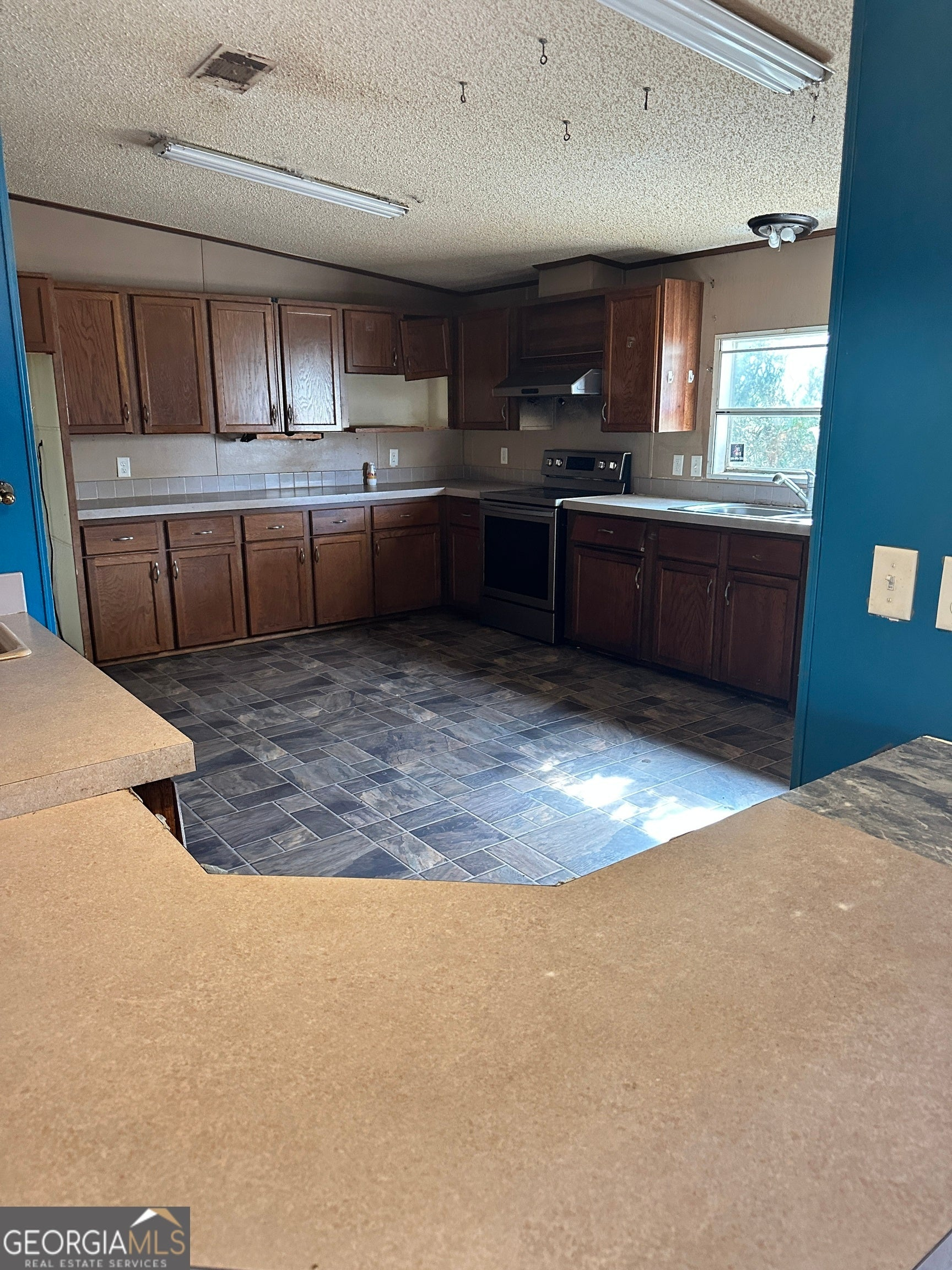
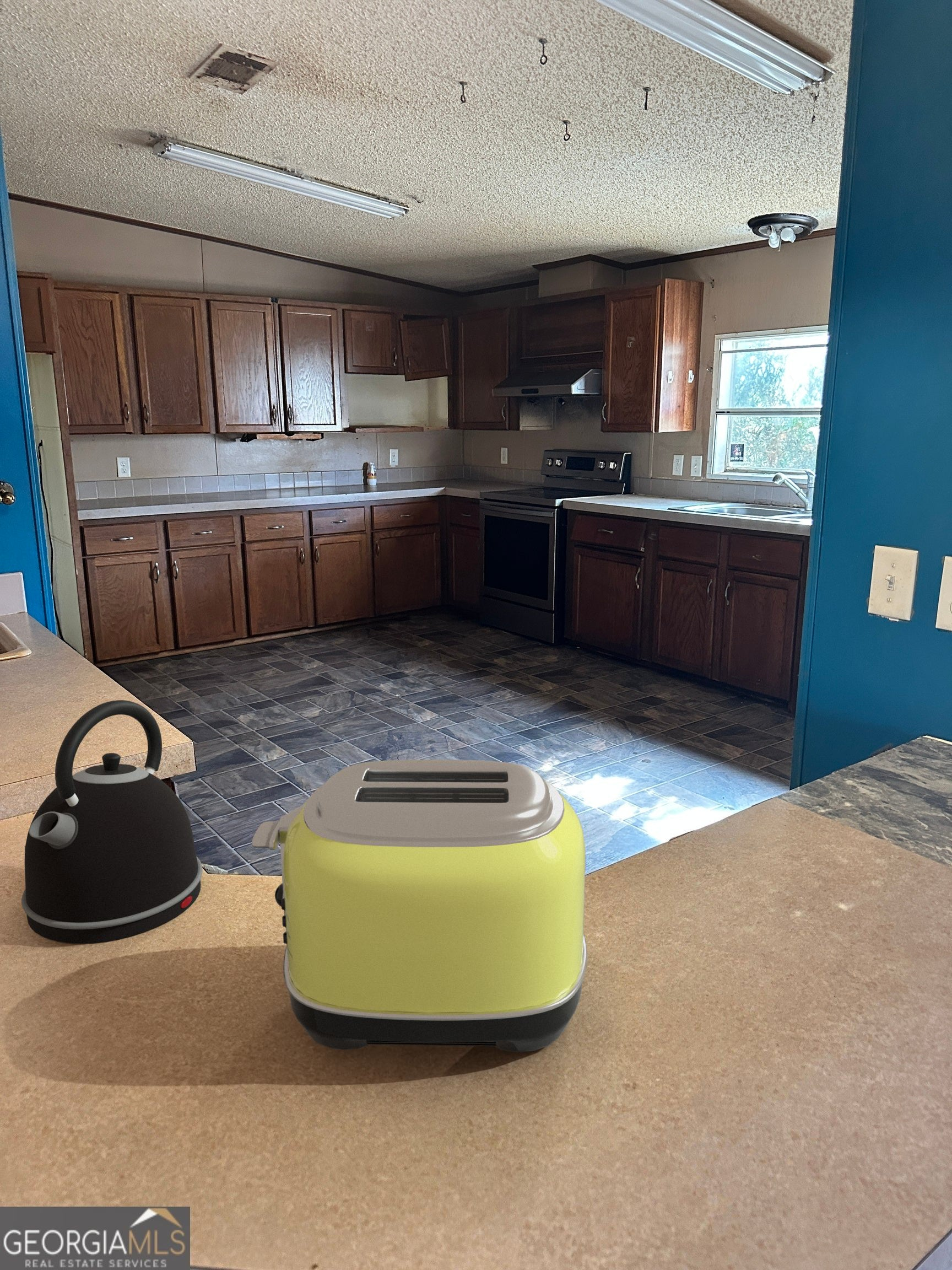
+ kettle (108, 804)
+ toaster (423, 894)
